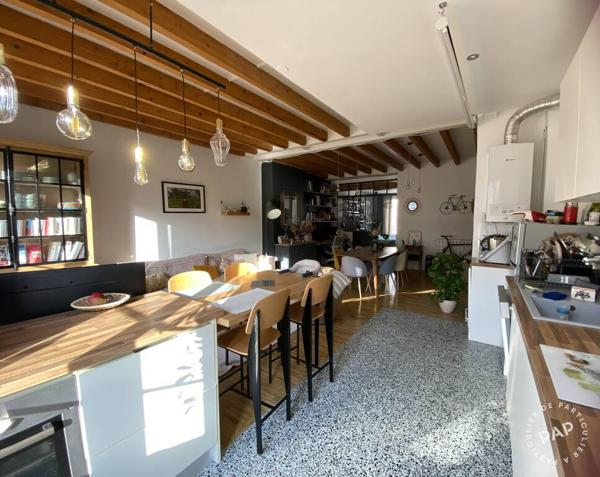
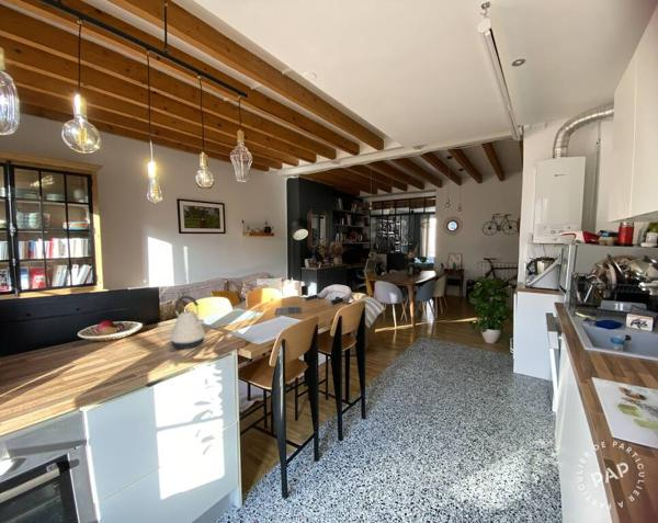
+ kettle (188, 320)
